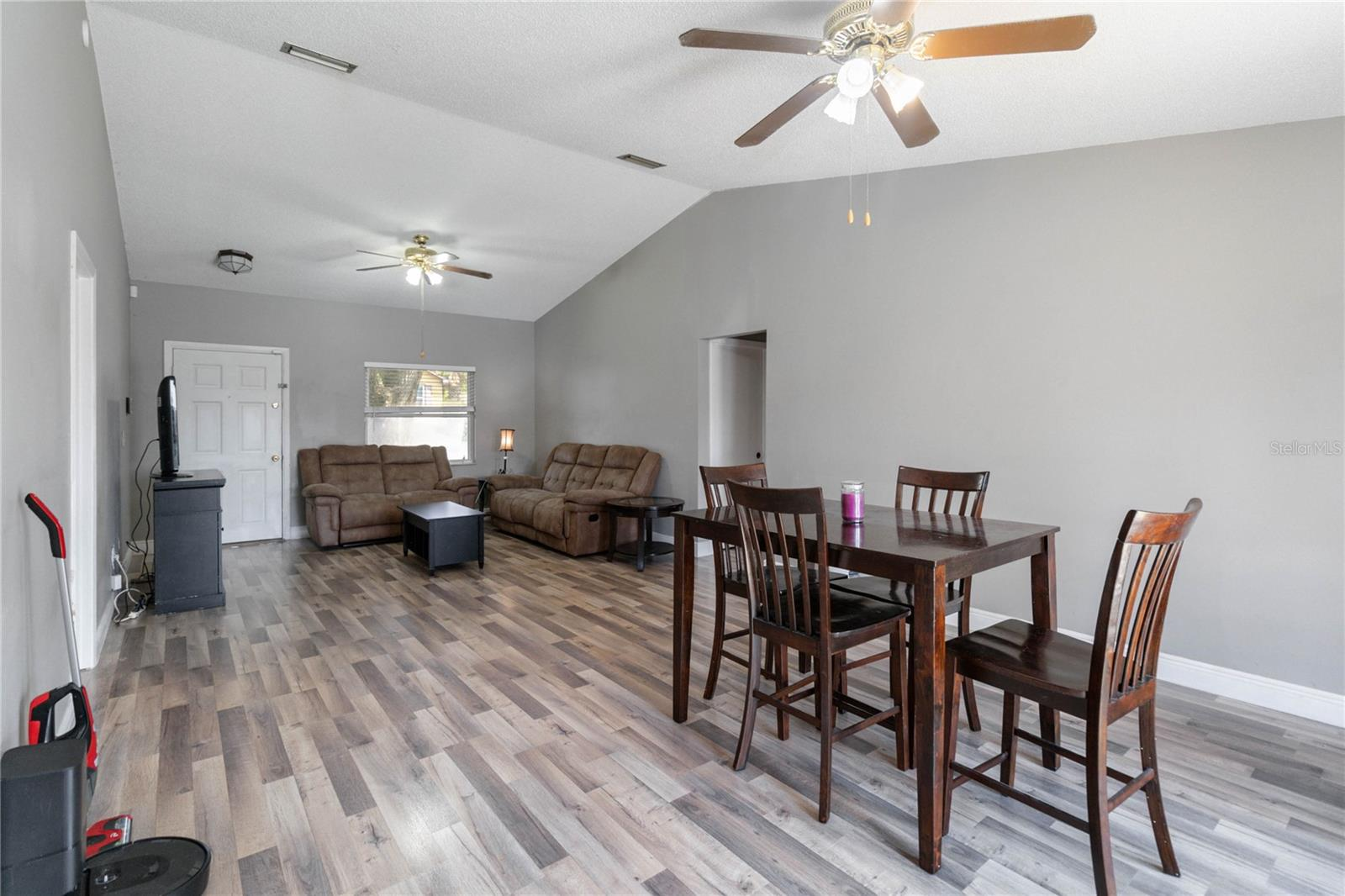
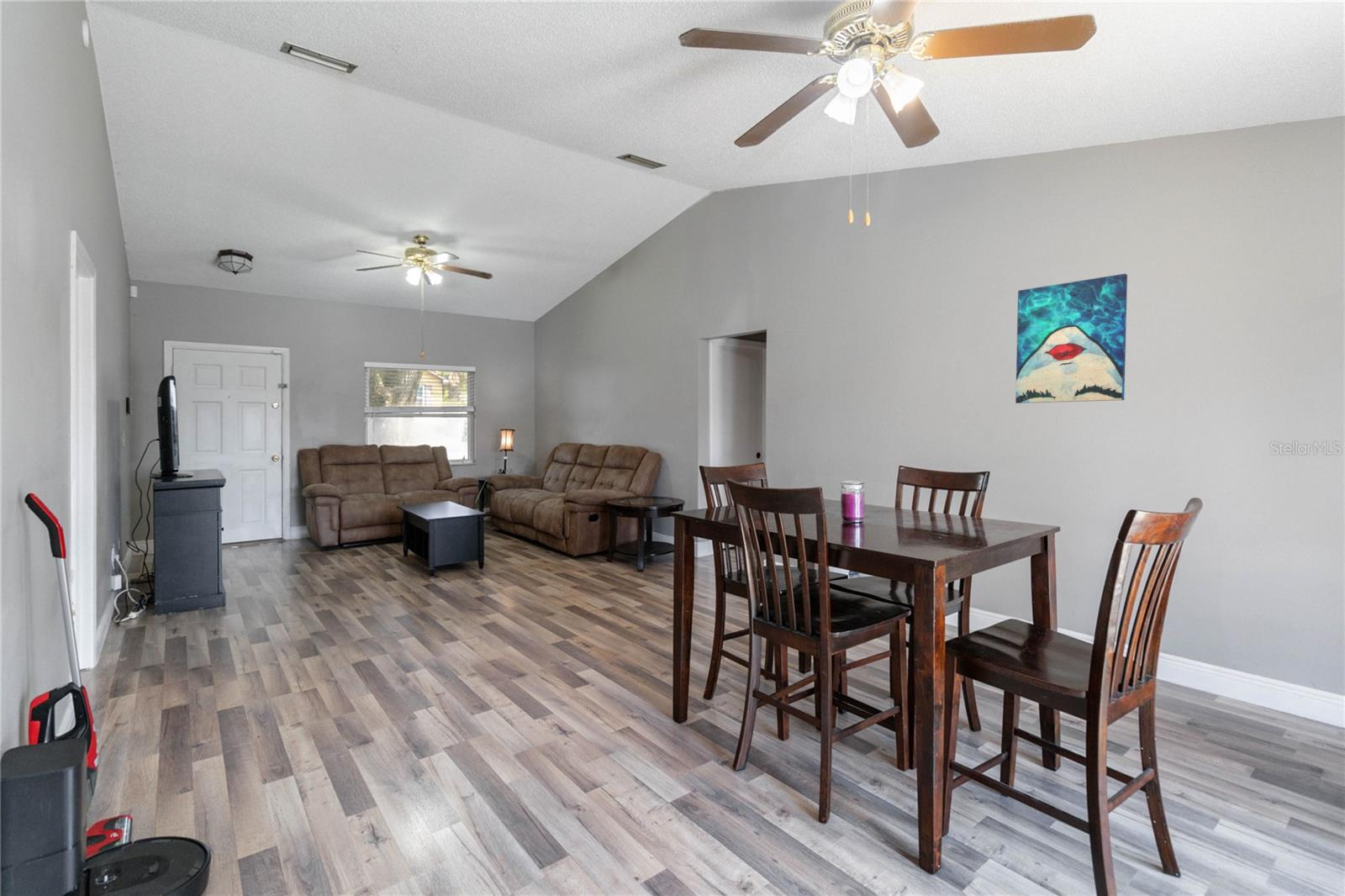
+ wall art (1068, 342)
